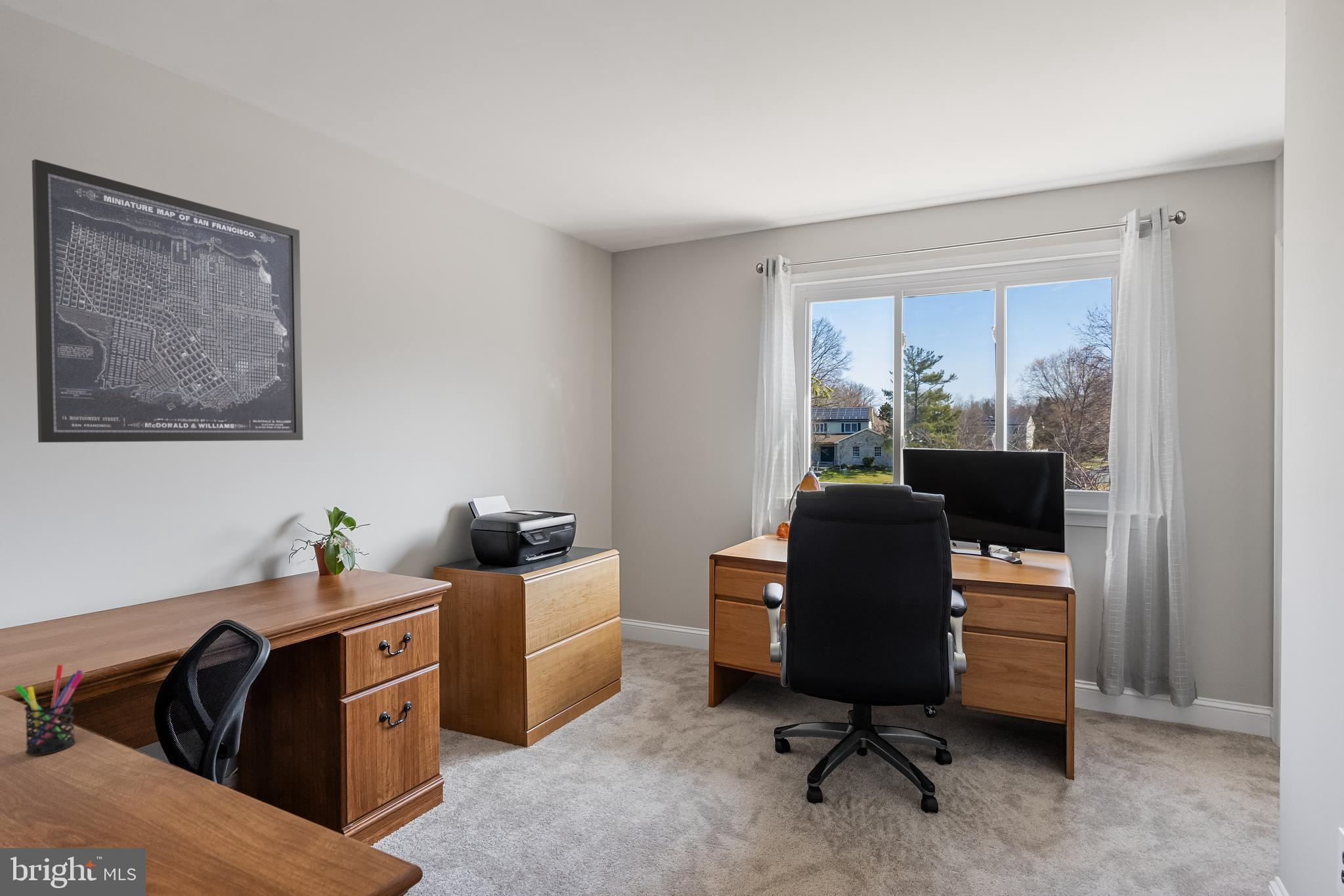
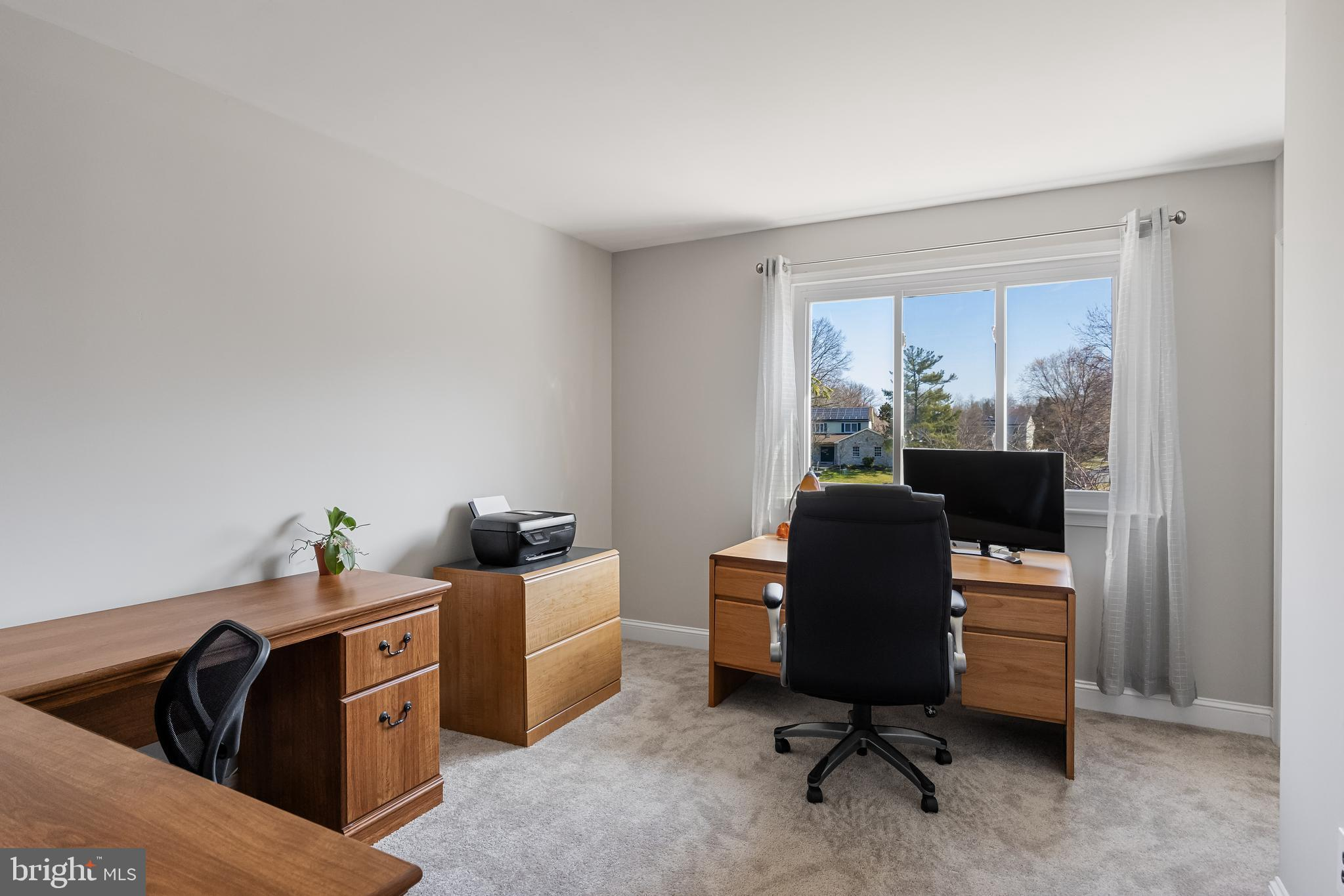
- wall art (187, 321)
- pen holder (46, 708)
